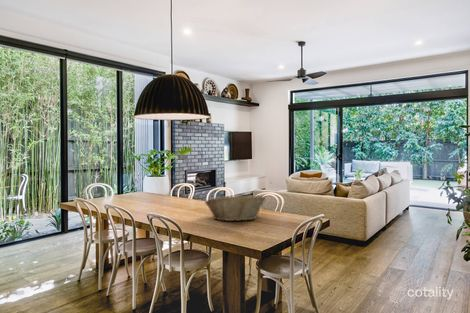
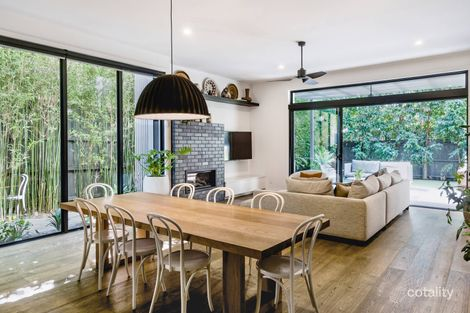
- fruit basket (235, 205)
